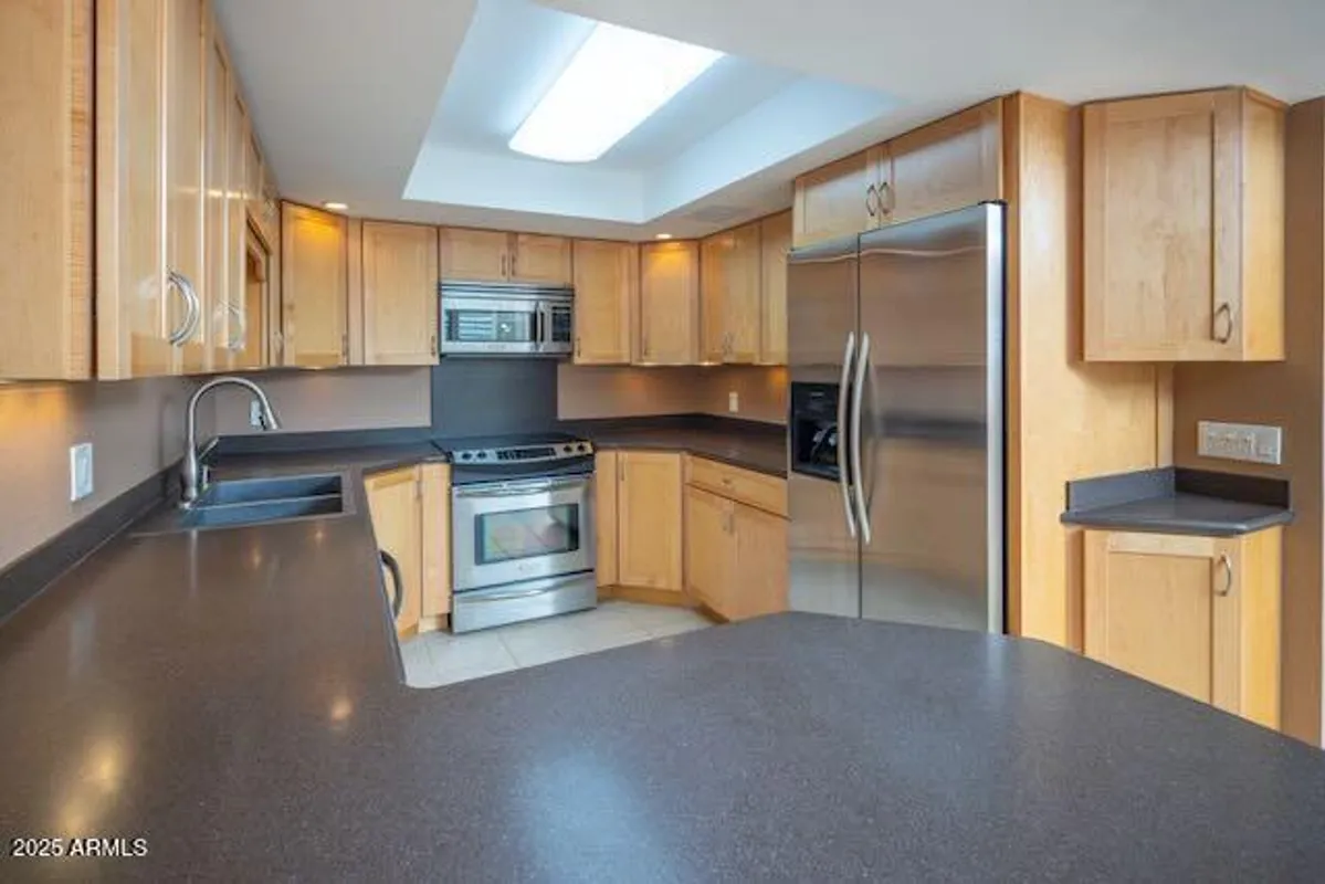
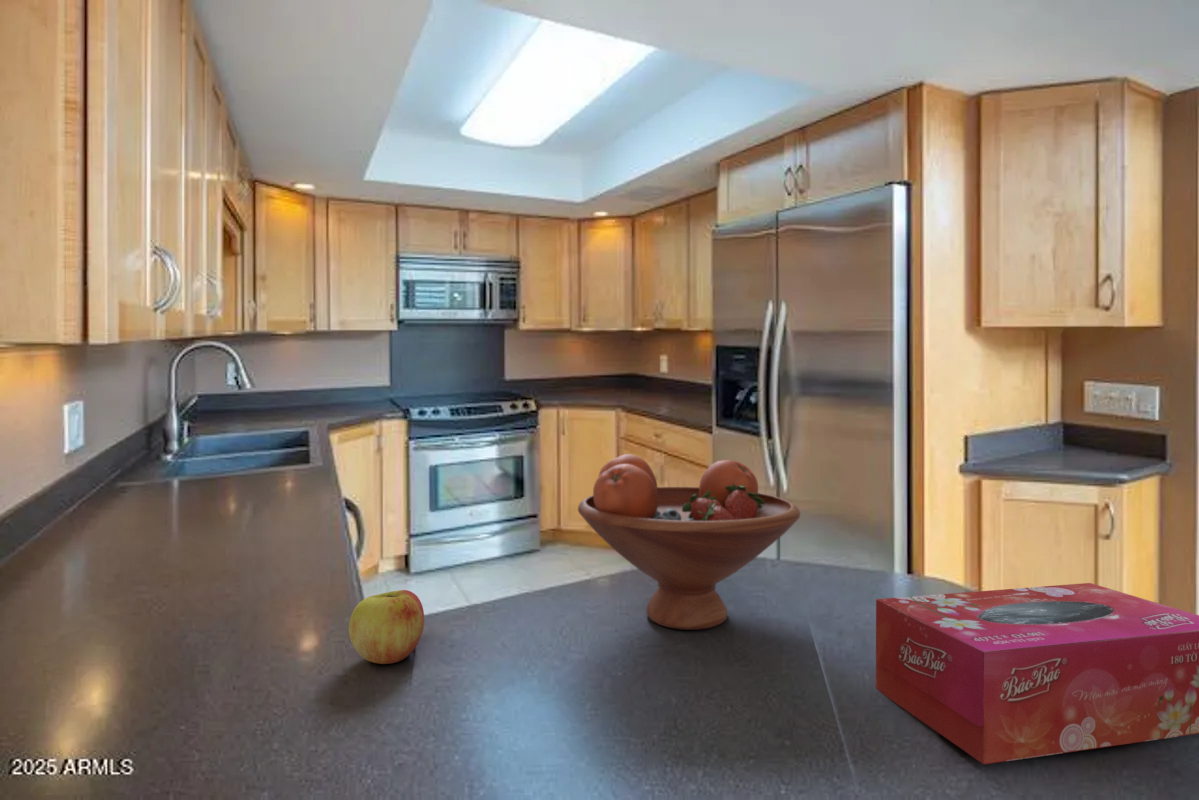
+ tissue box (1044, 659)
+ apple (387, 625)
+ fruit bowl (686, 538)
